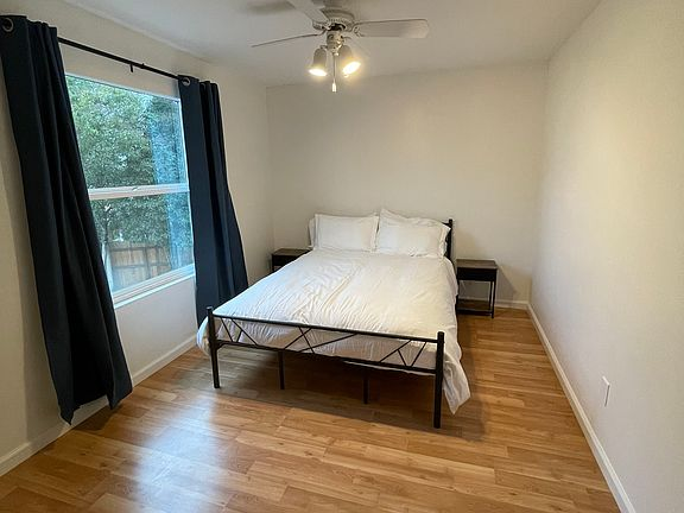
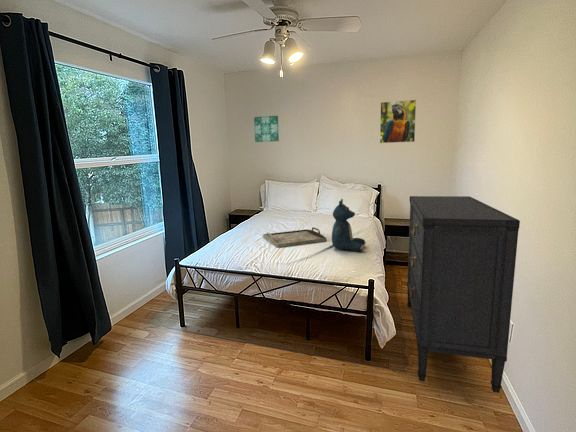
+ teddy bear (348, 224)
+ serving tray (293, 234)
+ dresser (446, 275)
+ wall art (266, 129)
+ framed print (397, 122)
